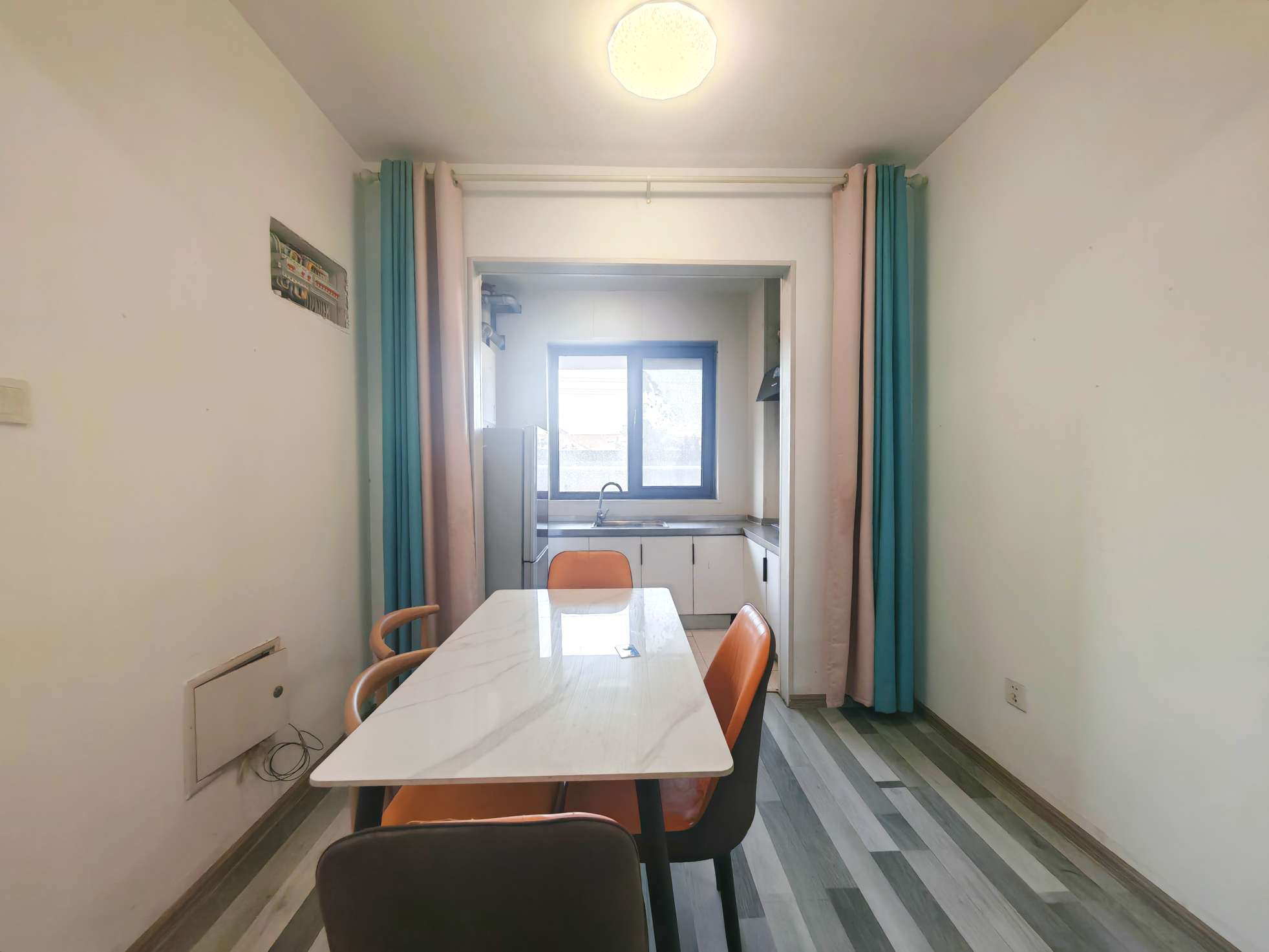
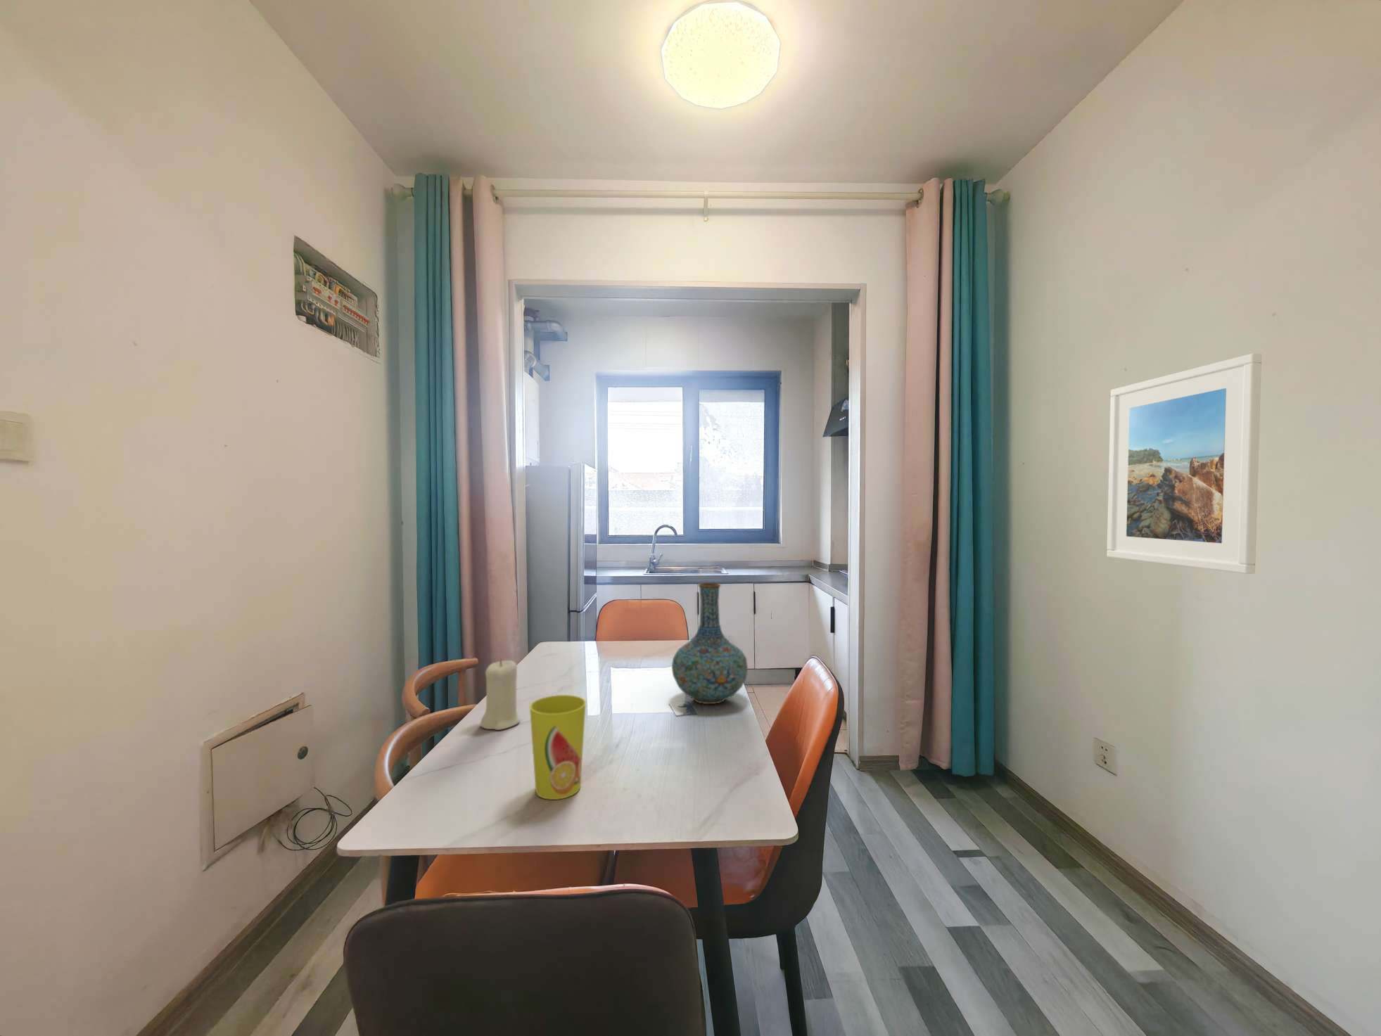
+ candle (501, 691)
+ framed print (1173, 469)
+ vase (710, 641)
+ cup (558, 747)
